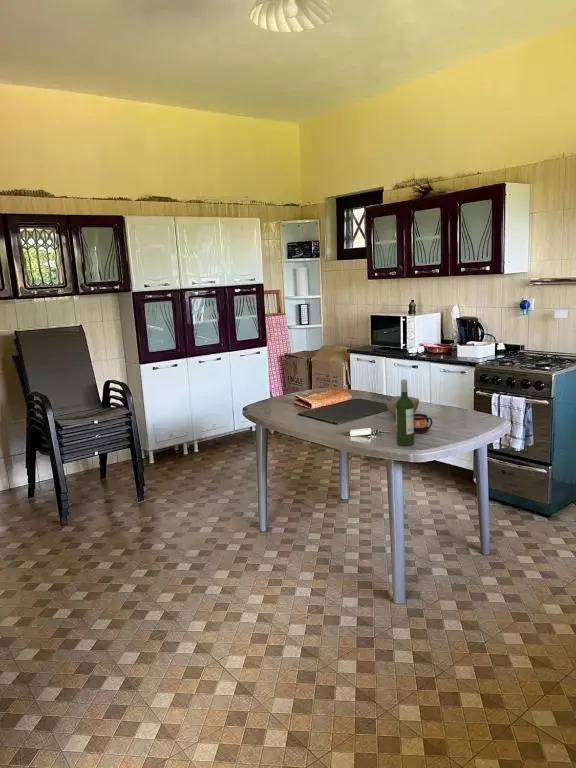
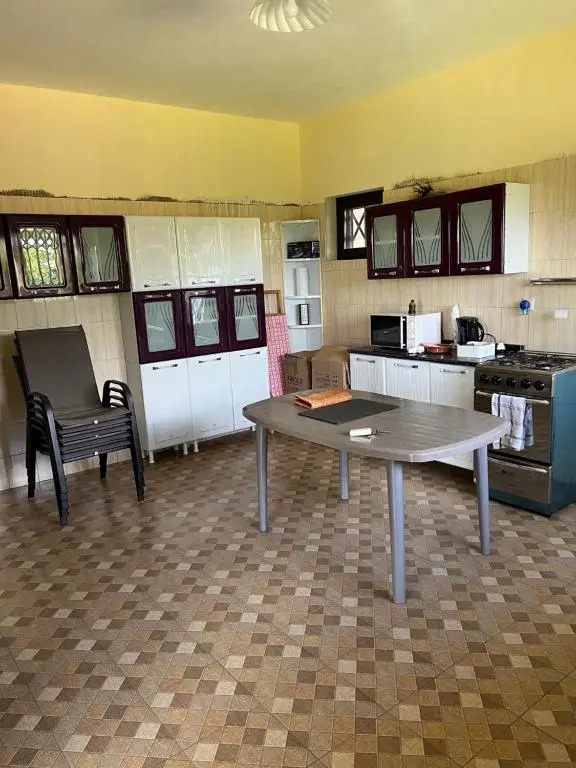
- wine bottle (404, 412)
- cup (418, 423)
- bowl (395, 408)
